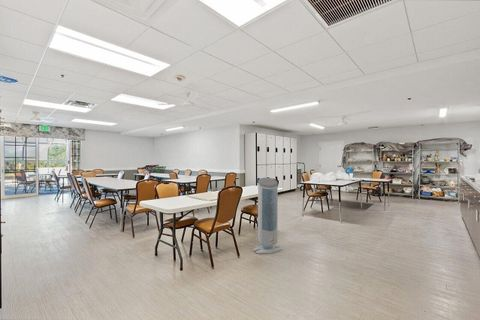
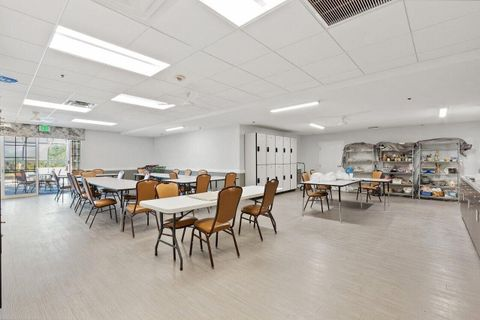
- air purifier (267, 213)
